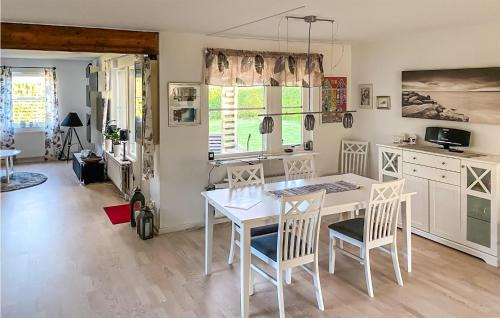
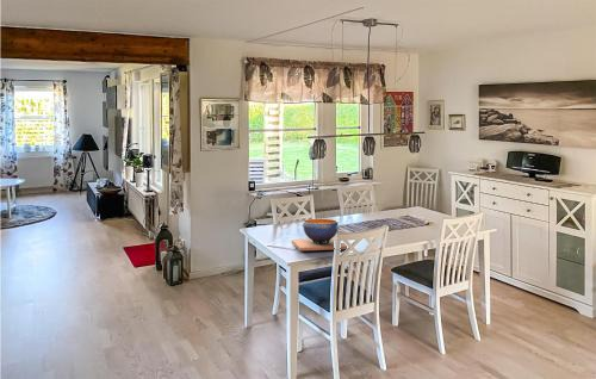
+ decorative bowl (319, 232)
